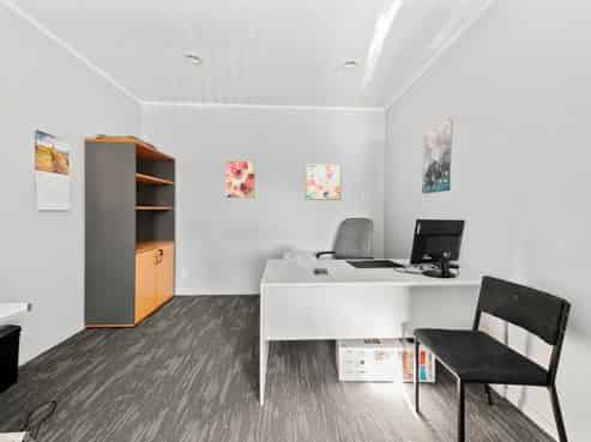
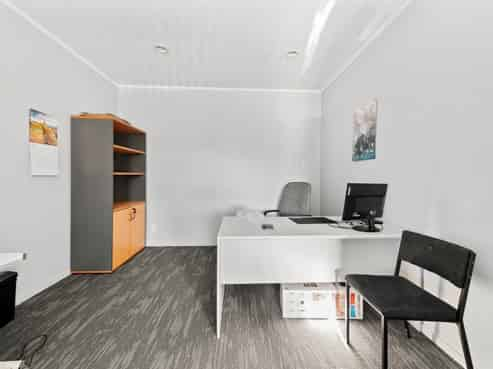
- wall art (322, 182)
- wall art (240, 180)
